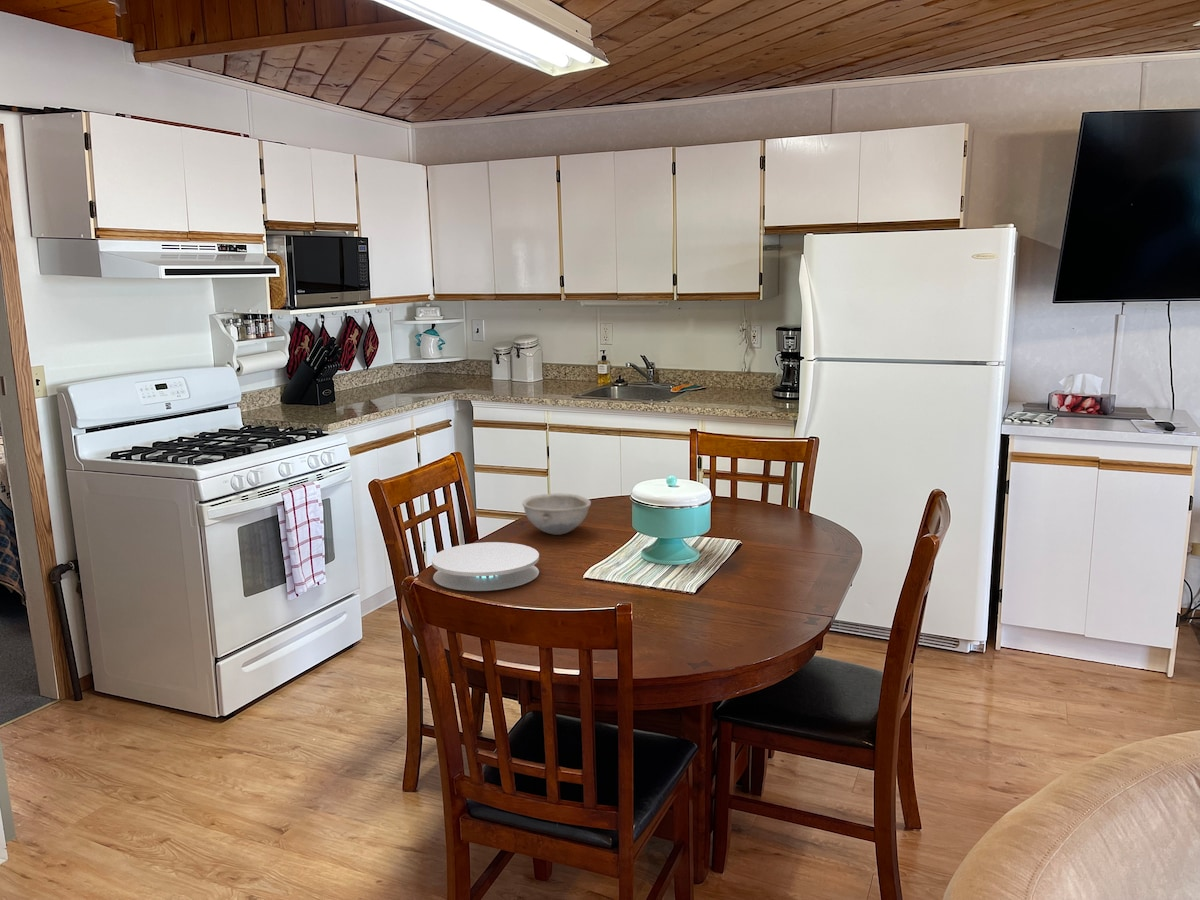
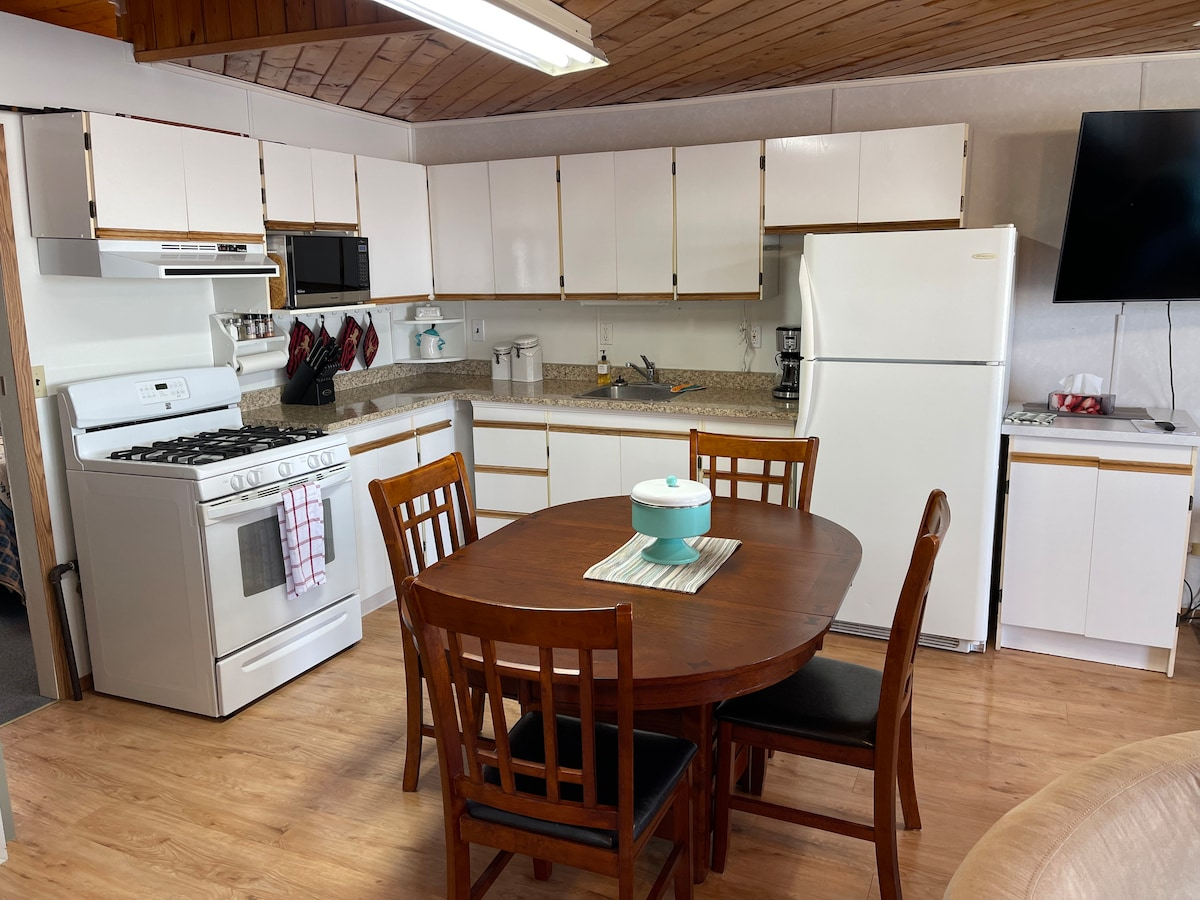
- bowl (557, 516)
- plate (486, 565)
